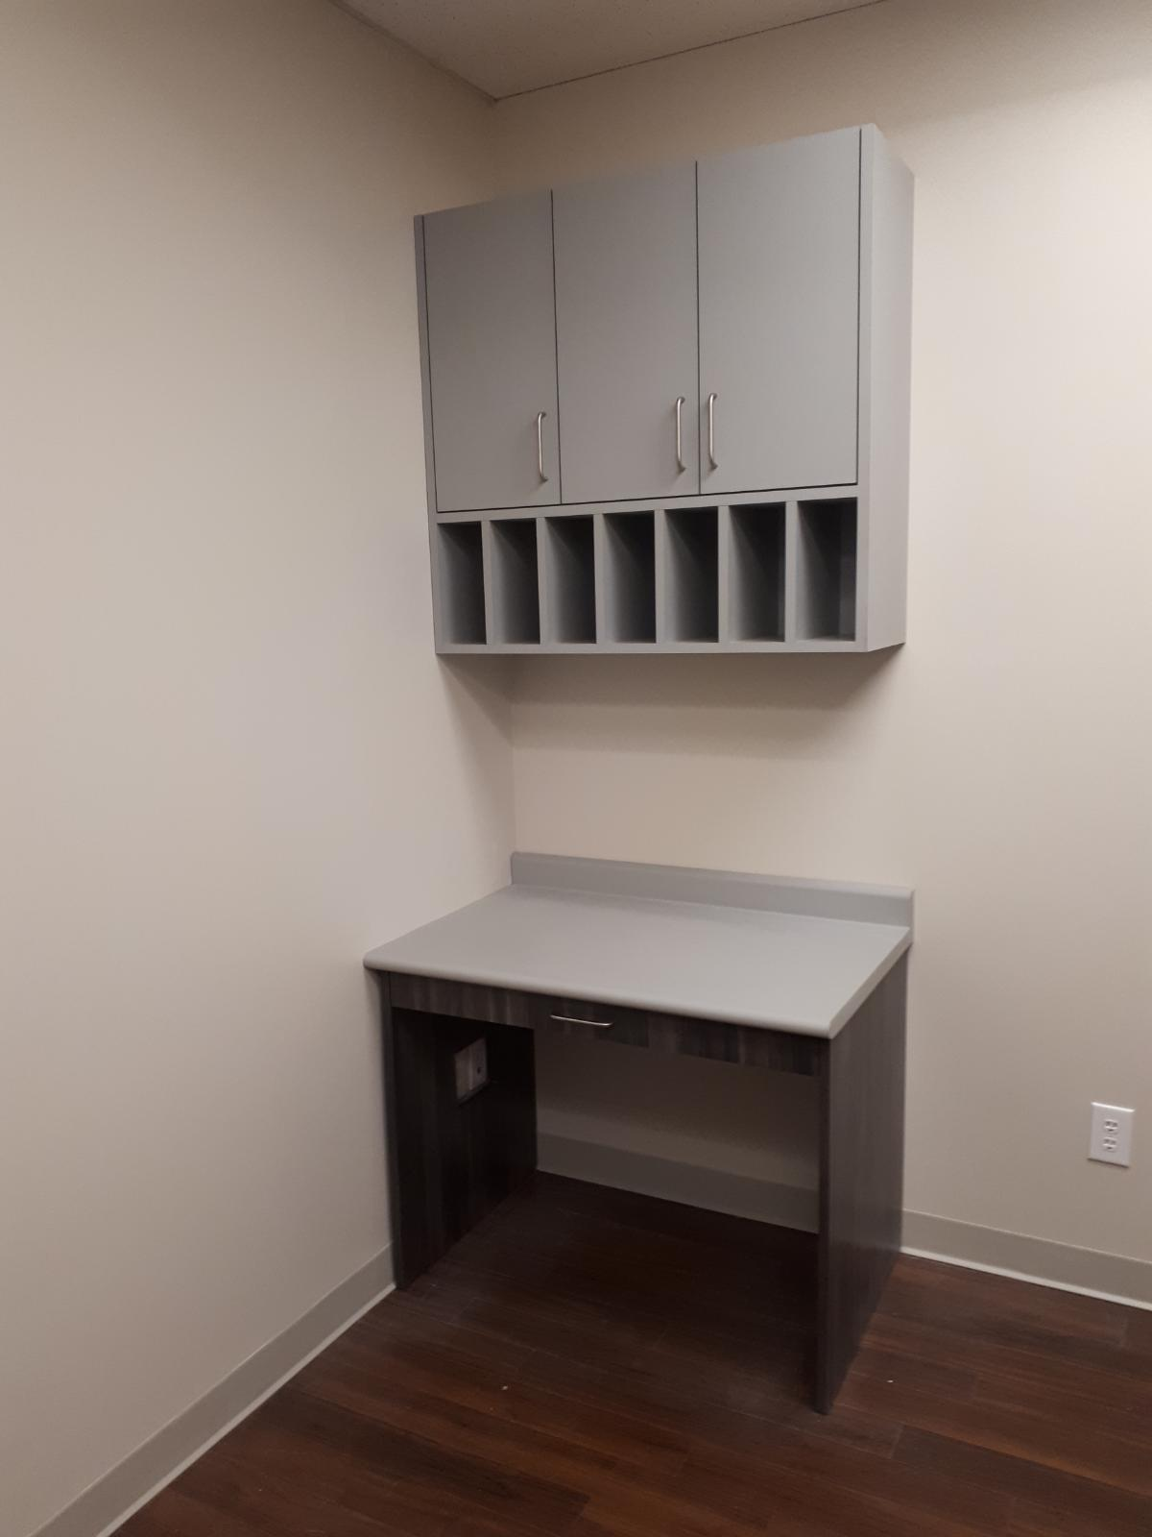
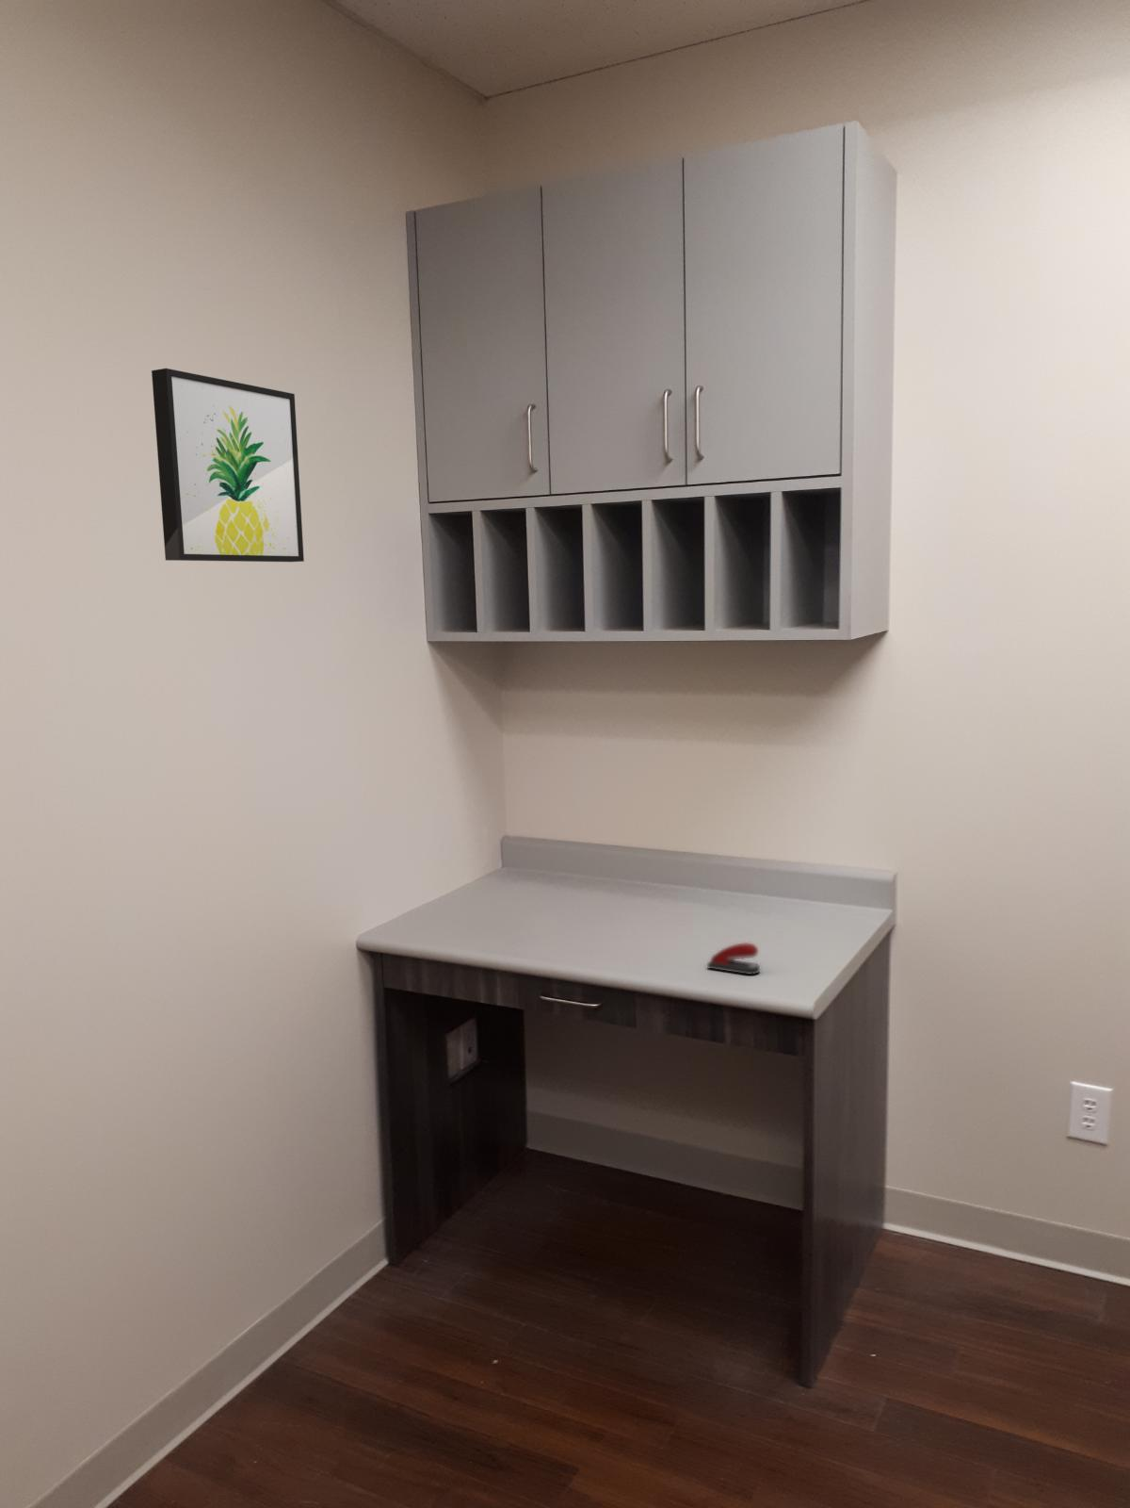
+ stapler (735, 956)
+ wall art (233, 473)
